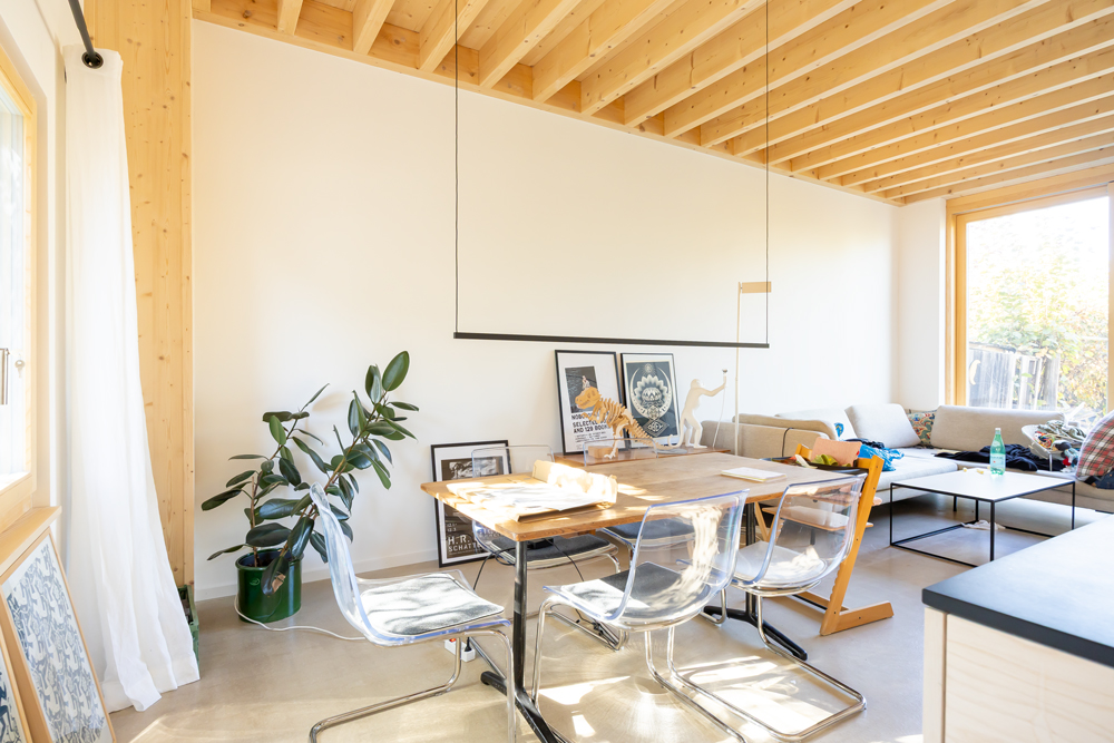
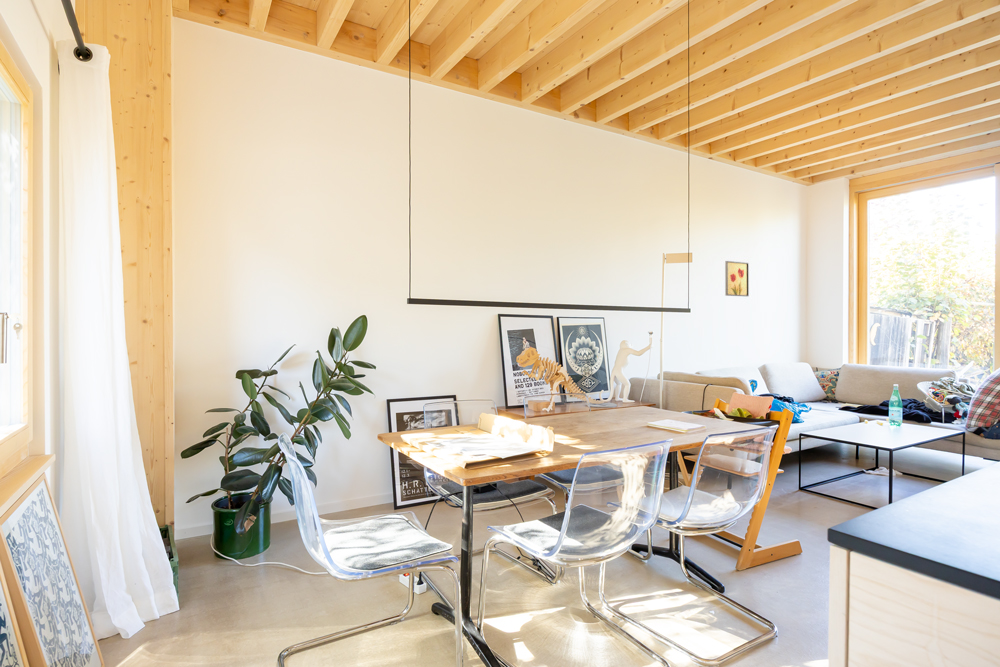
+ wall art (736, 279)
